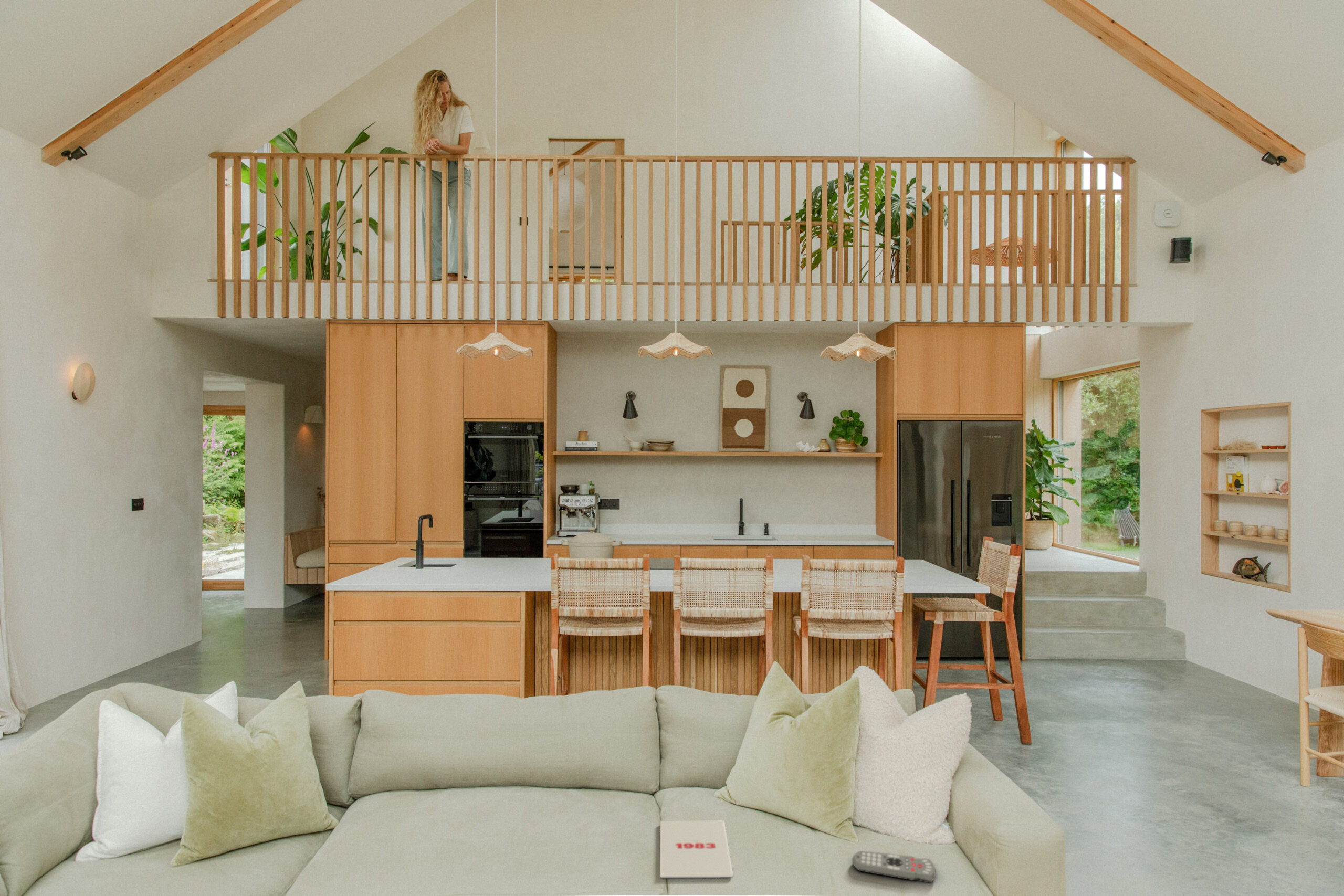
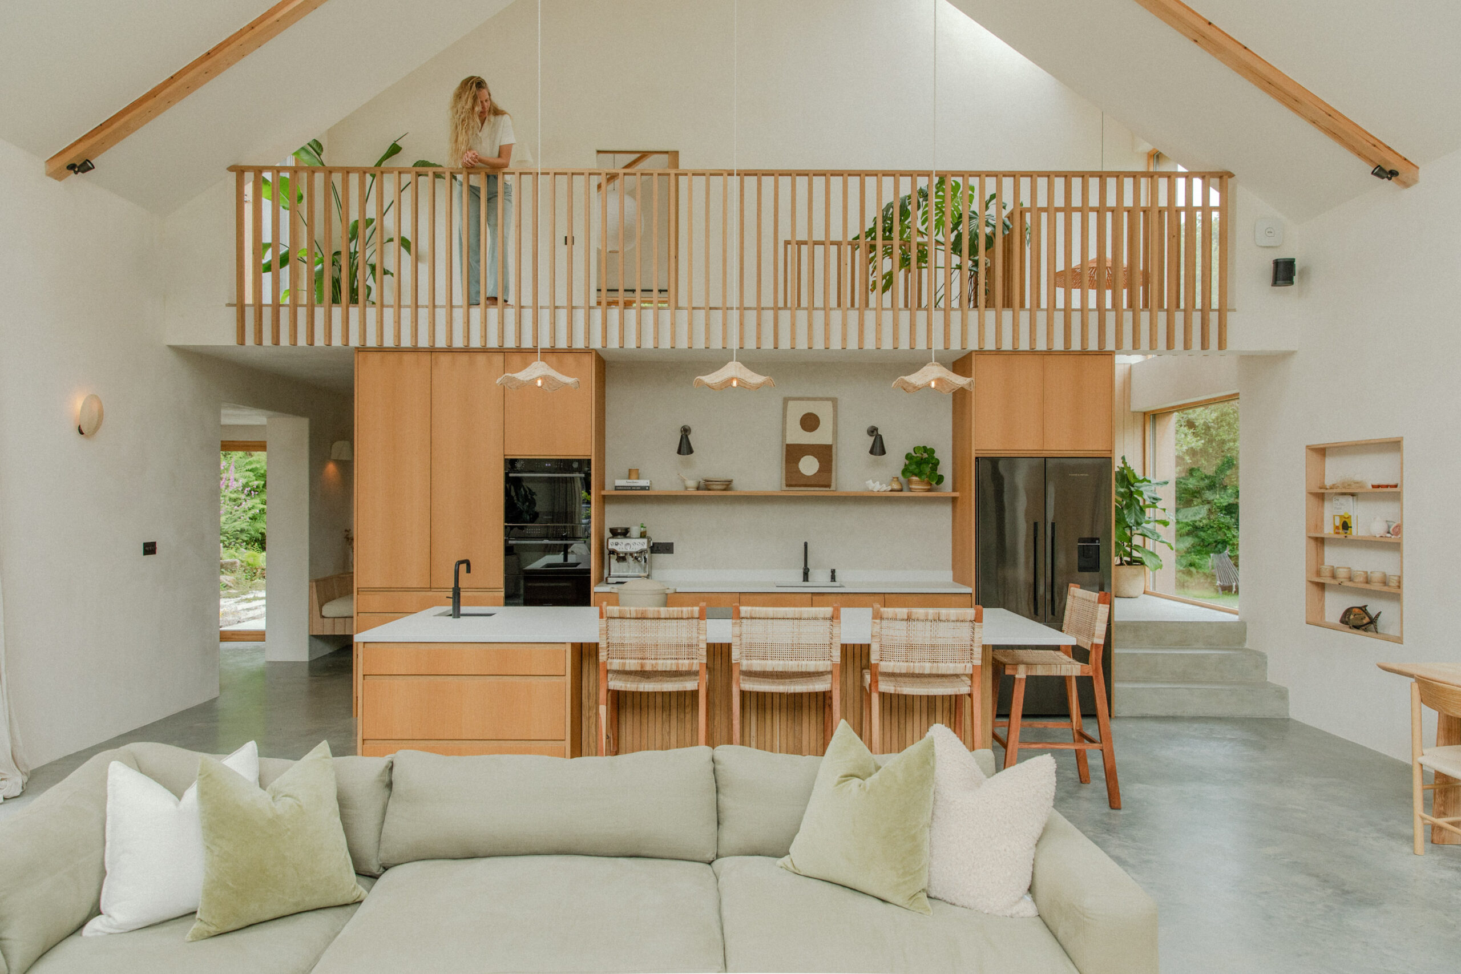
- magazine (694, 847)
- remote control (893, 866)
